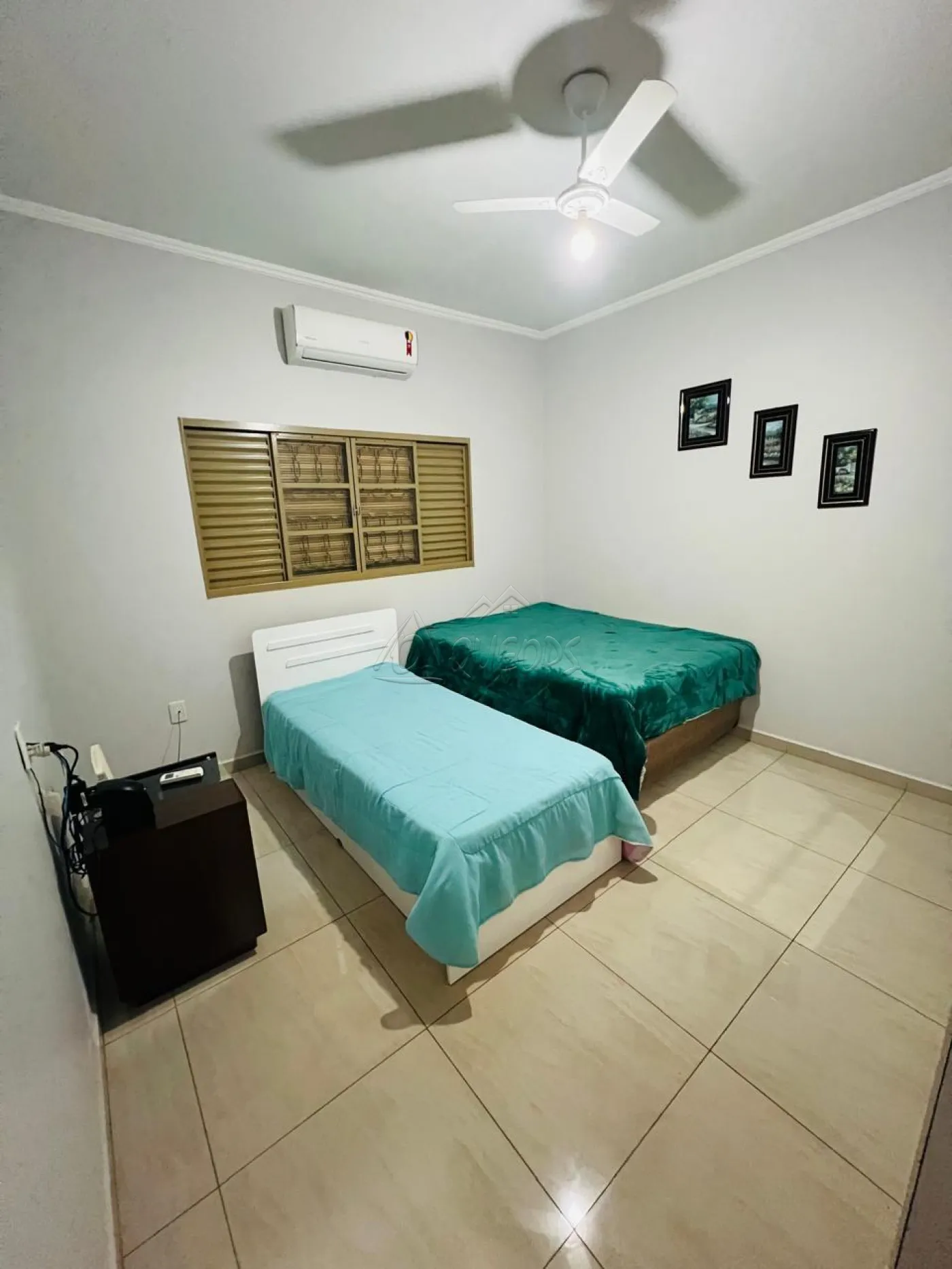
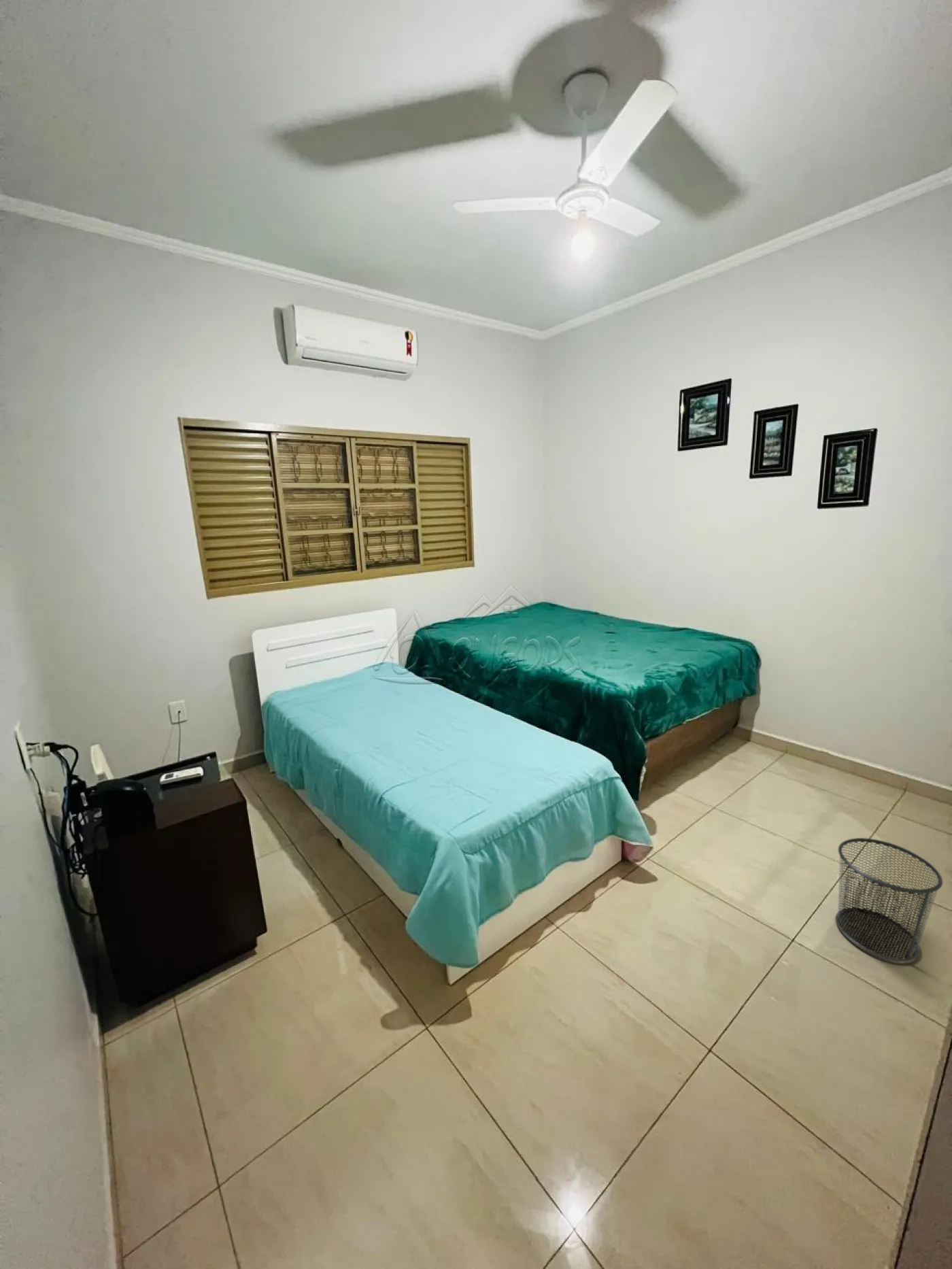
+ waste bin (881, 898)
